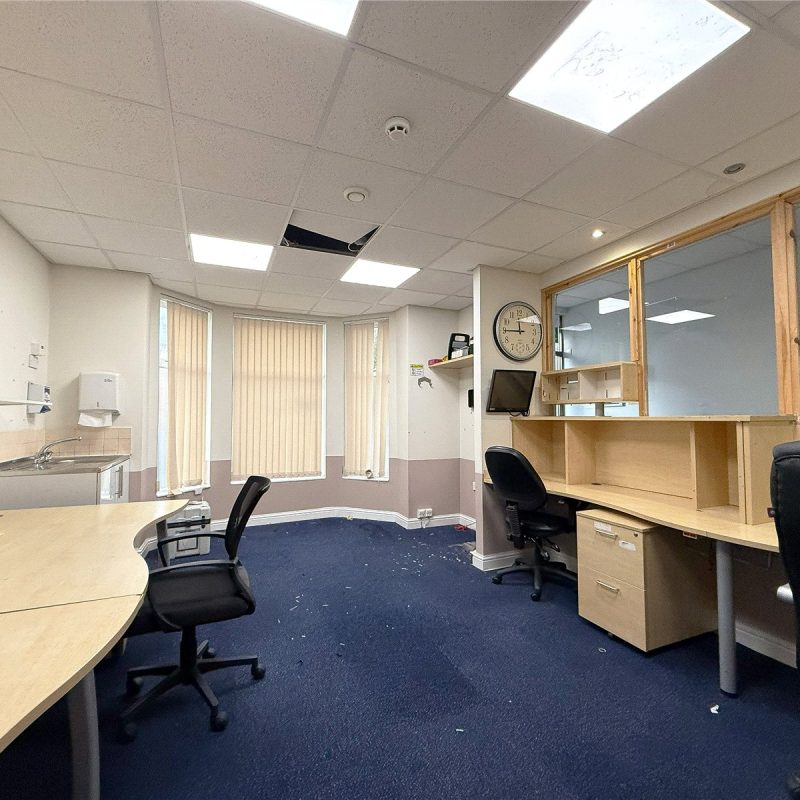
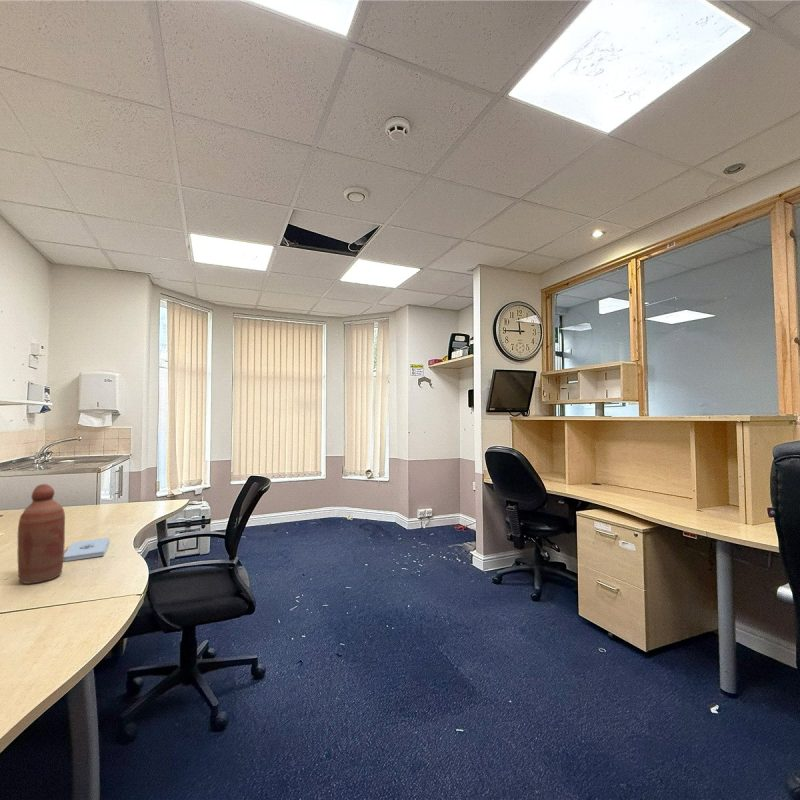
+ notepad (87, 548)
+ bottle (41, 530)
